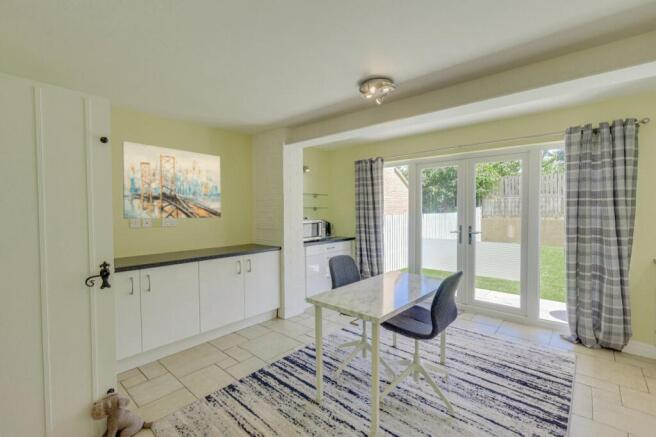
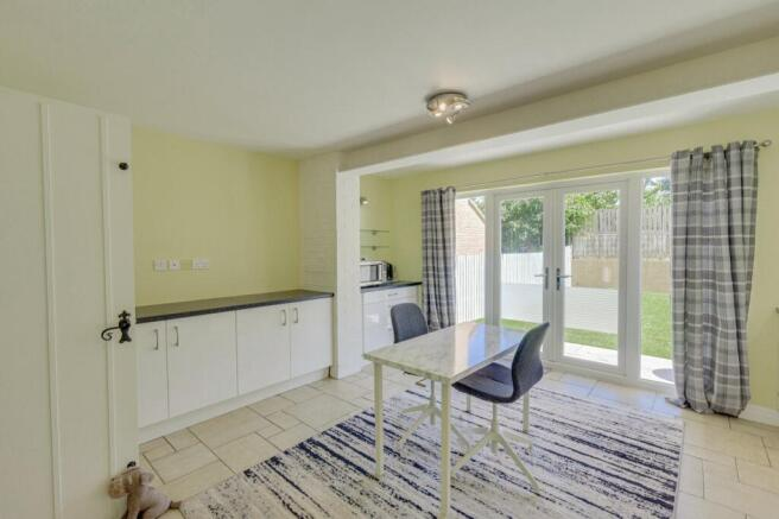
- wall art (177, 184)
